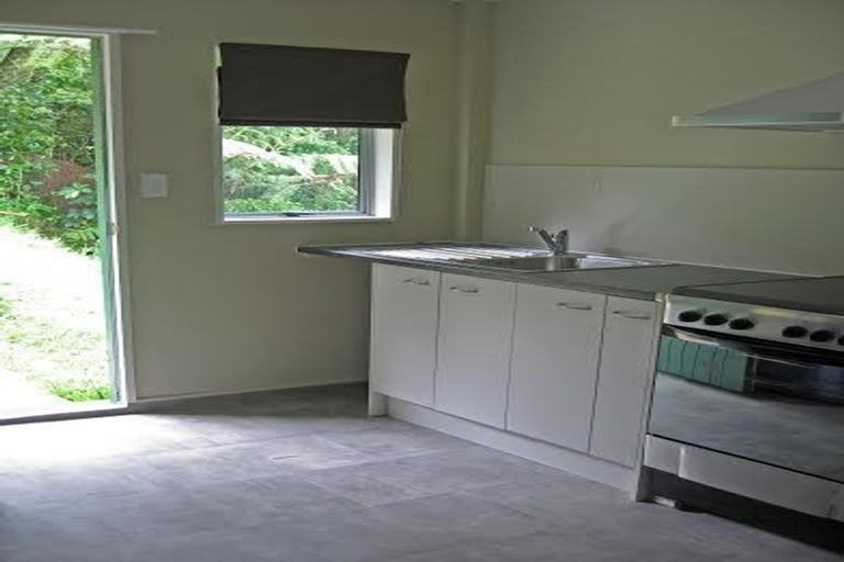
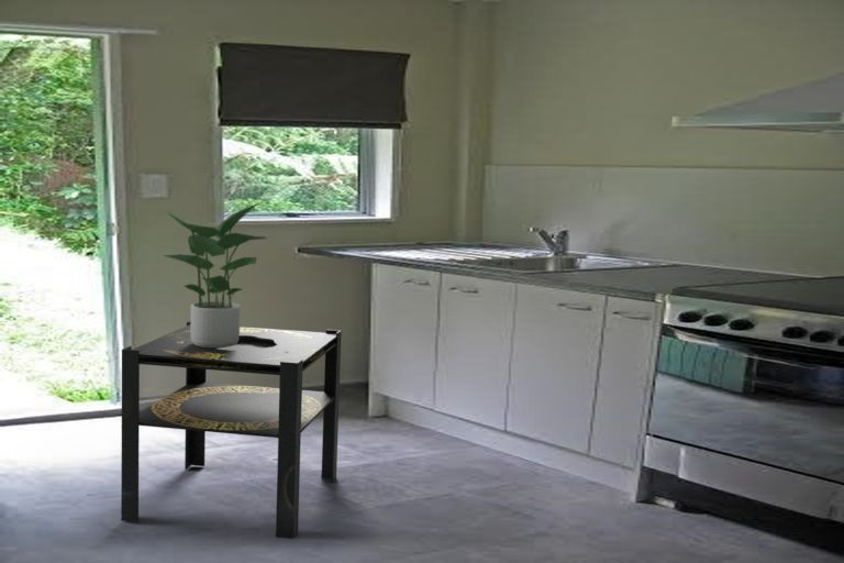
+ potted plant (208, 268)
+ side table (237, 419)
